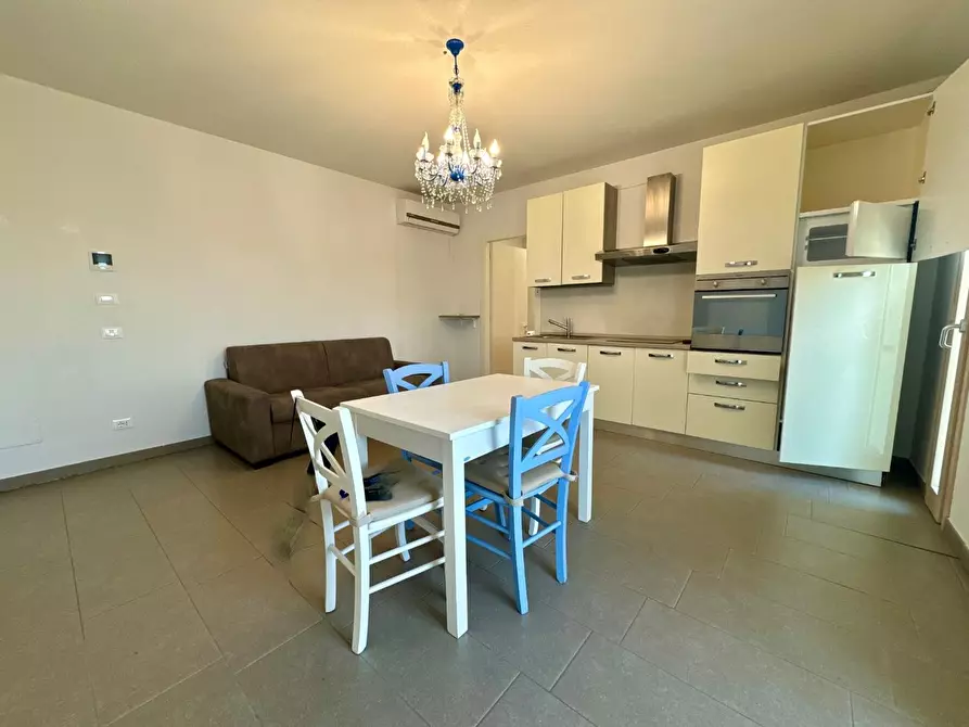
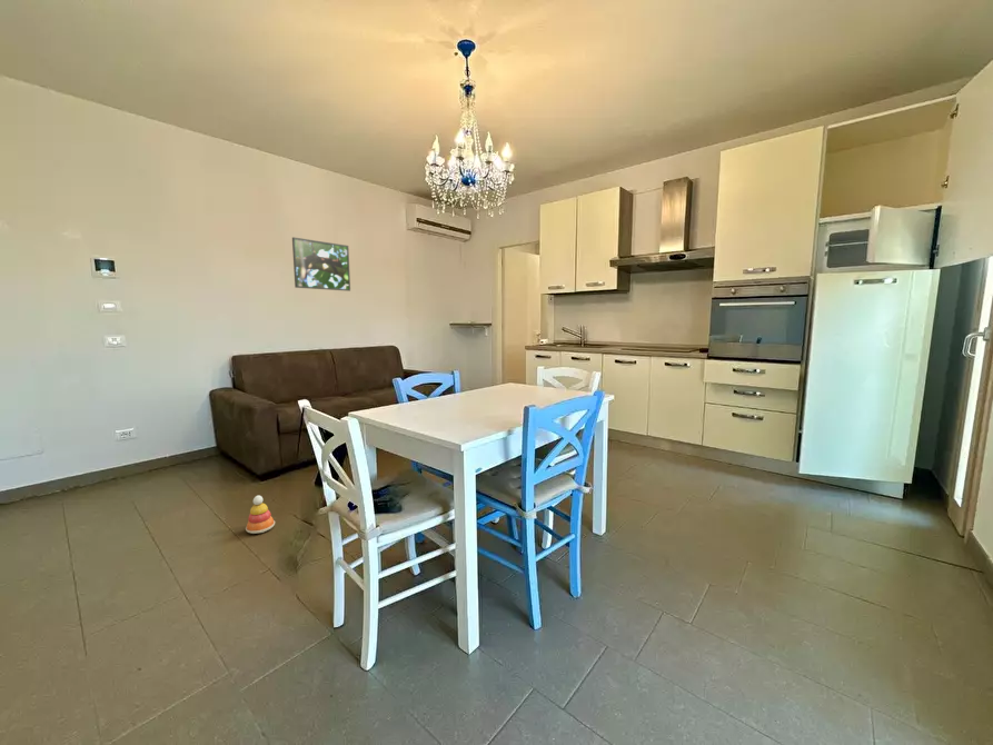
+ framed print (322, 265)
+ stacking toy (259, 511)
